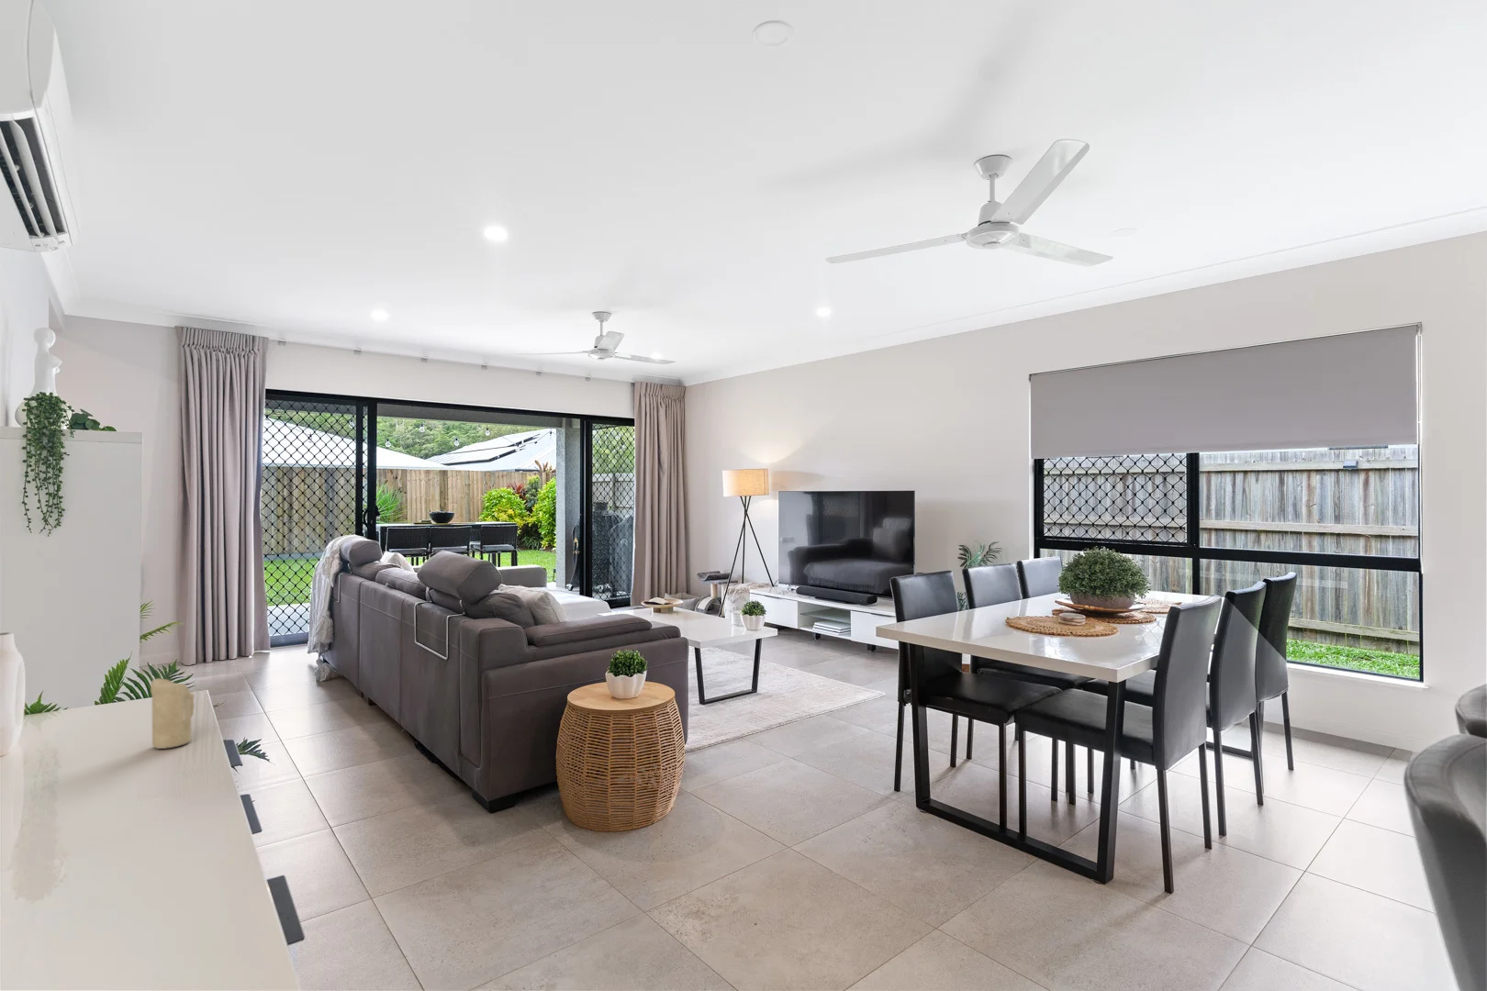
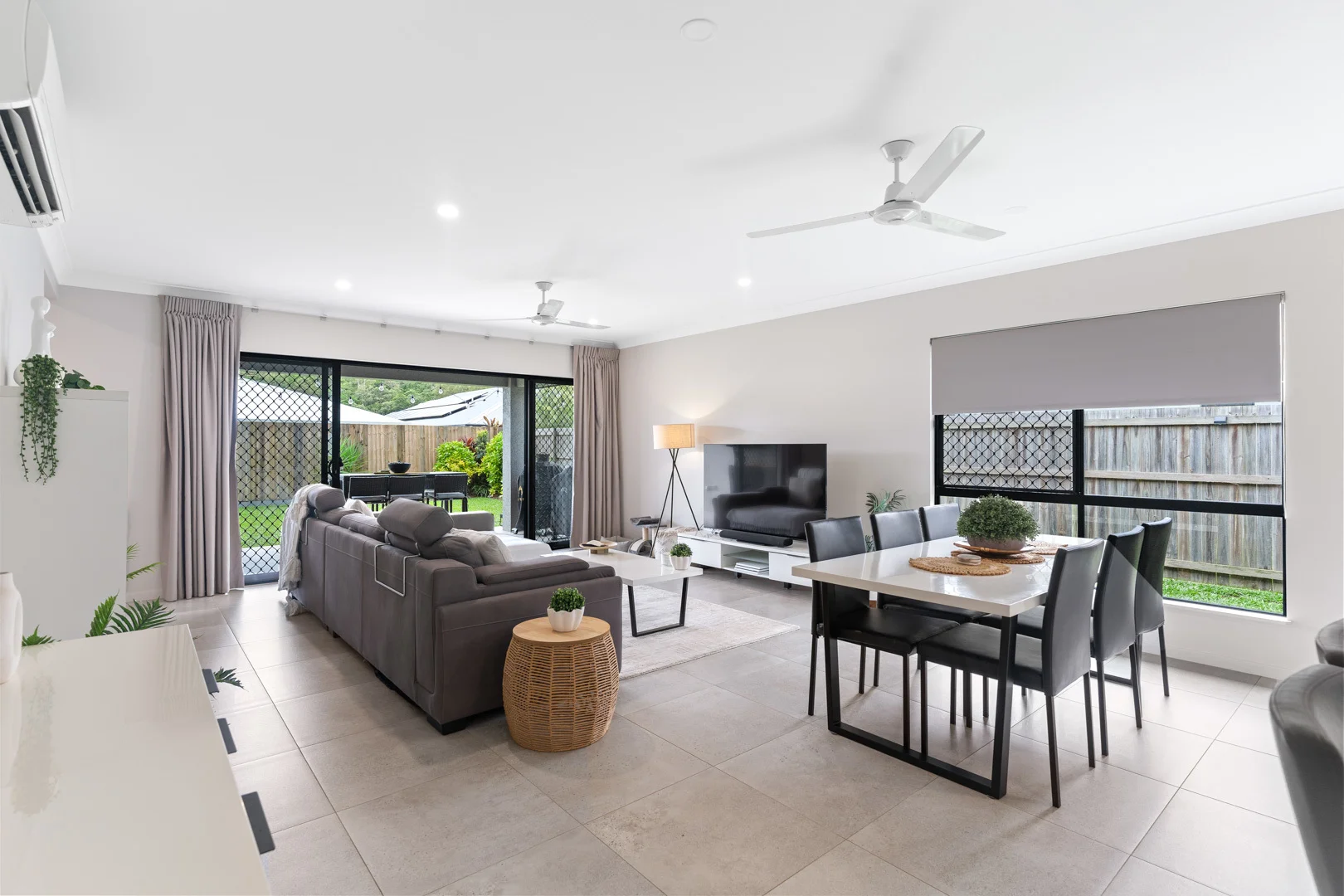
- candle (173, 710)
